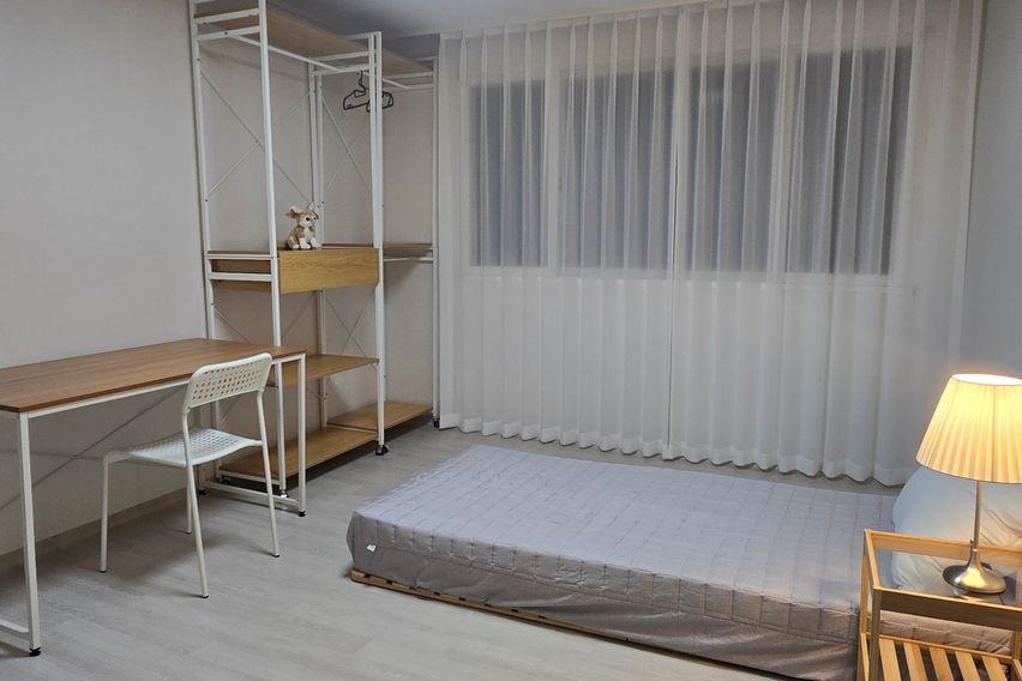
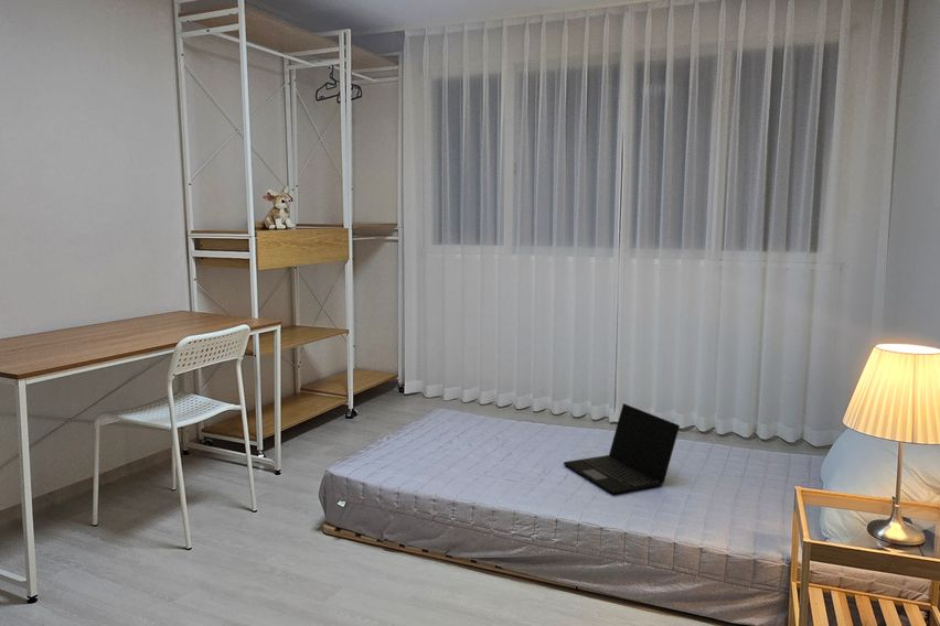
+ laptop (619, 445)
